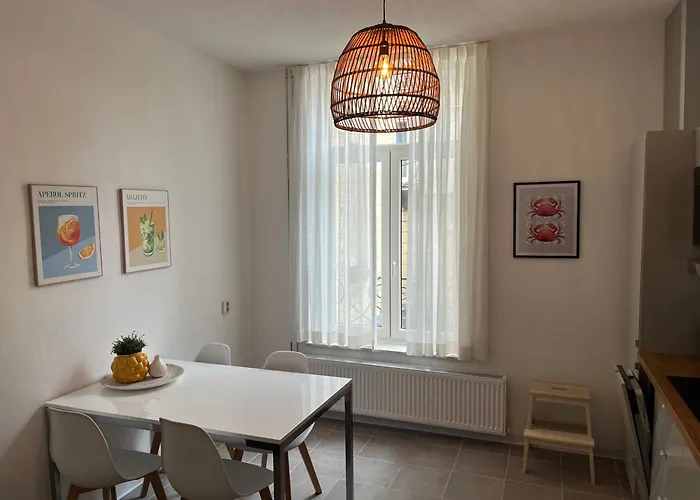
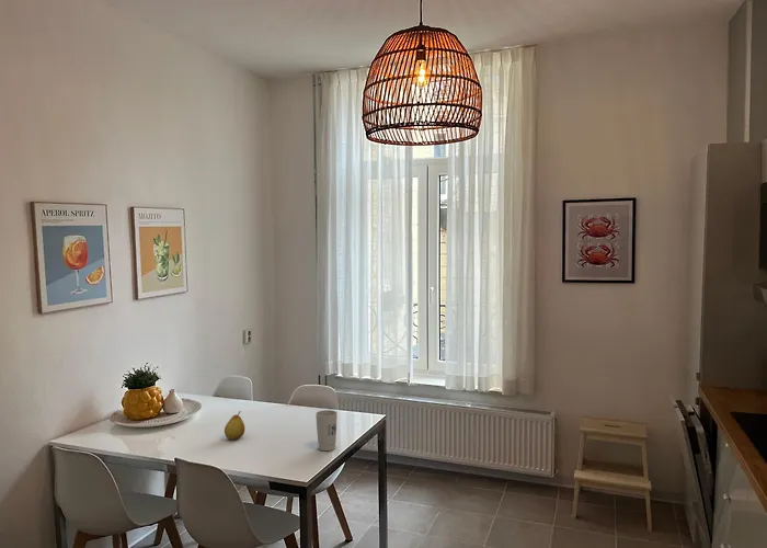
+ cup (327, 430)
+ fruit (234, 424)
